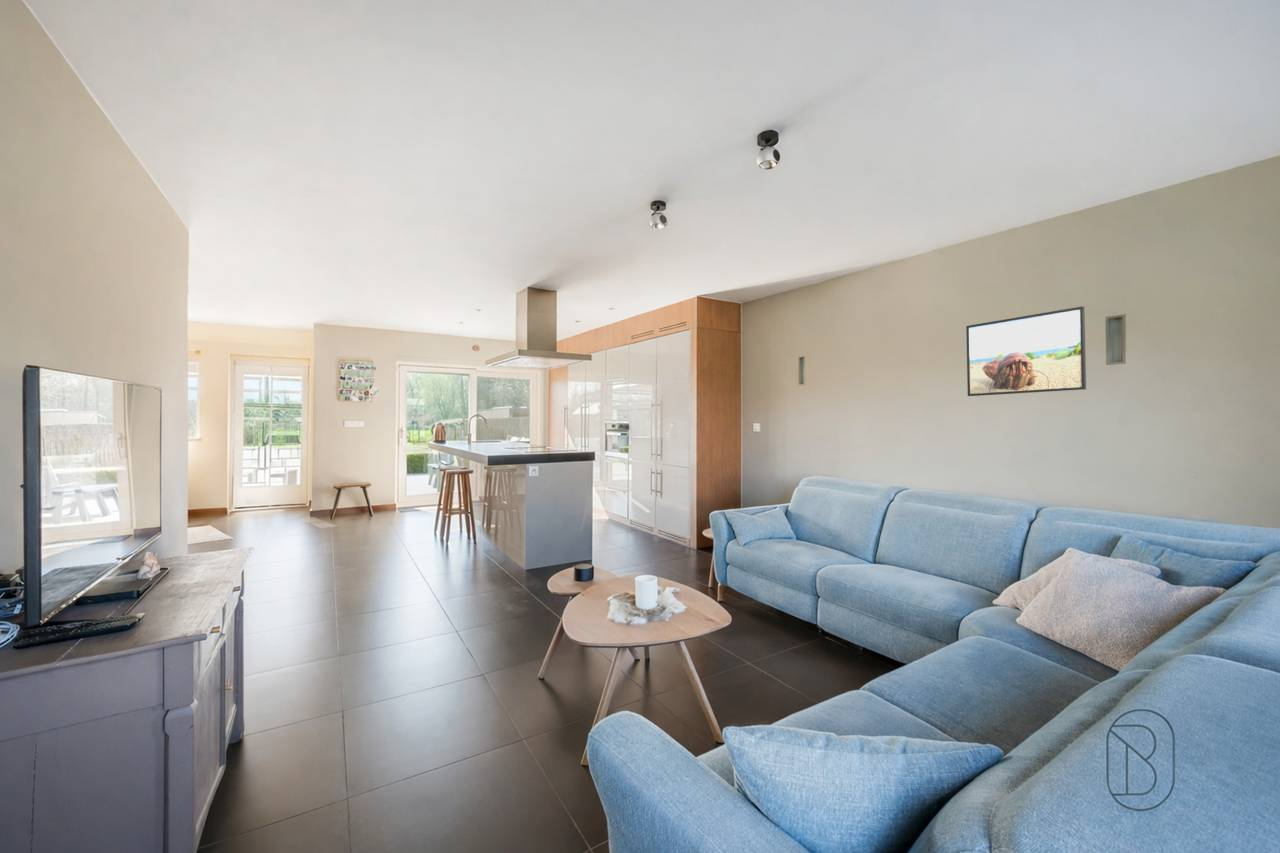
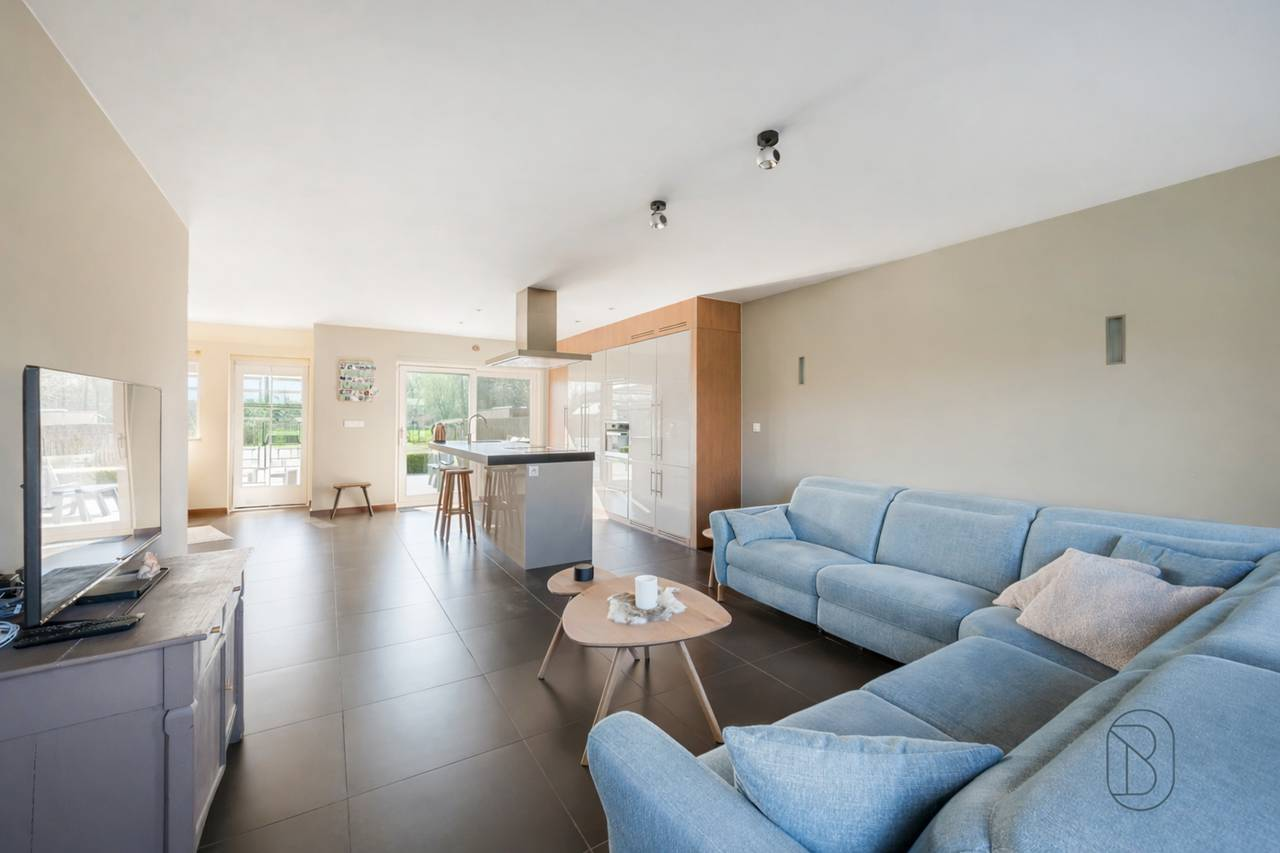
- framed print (1021, 354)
